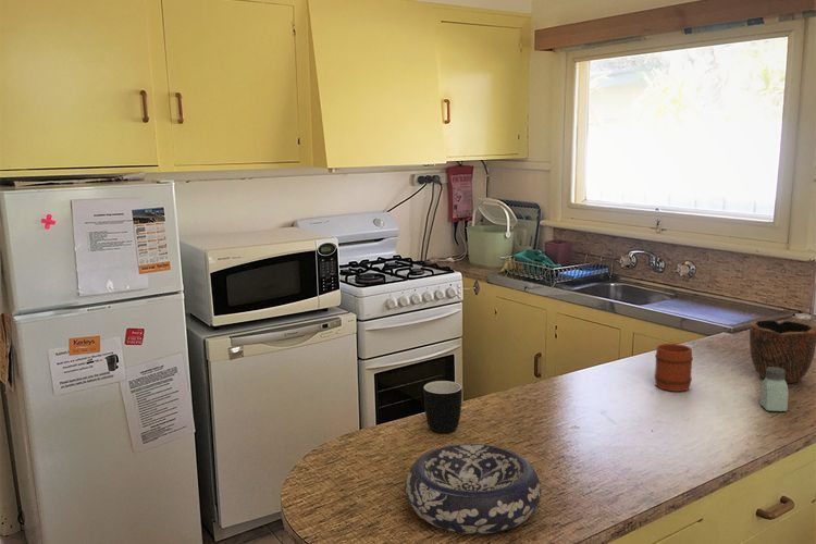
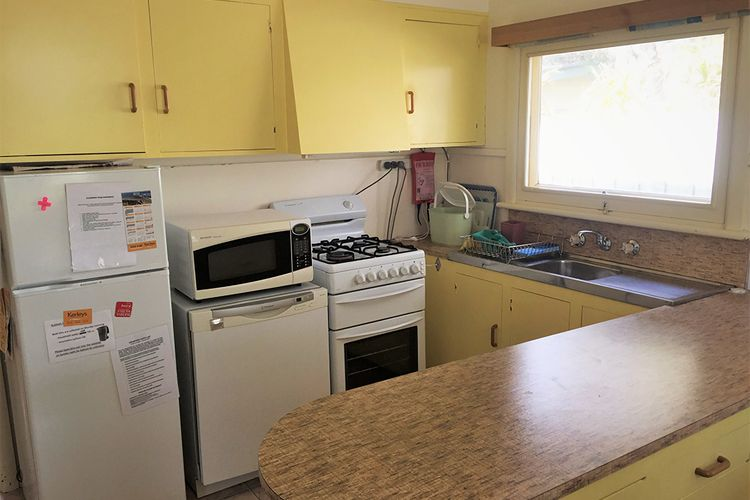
- saltshaker (774, 388)
- bowl (781, 351)
- decorative bowl (472, 486)
- mug (676, 366)
- mug (438, 405)
